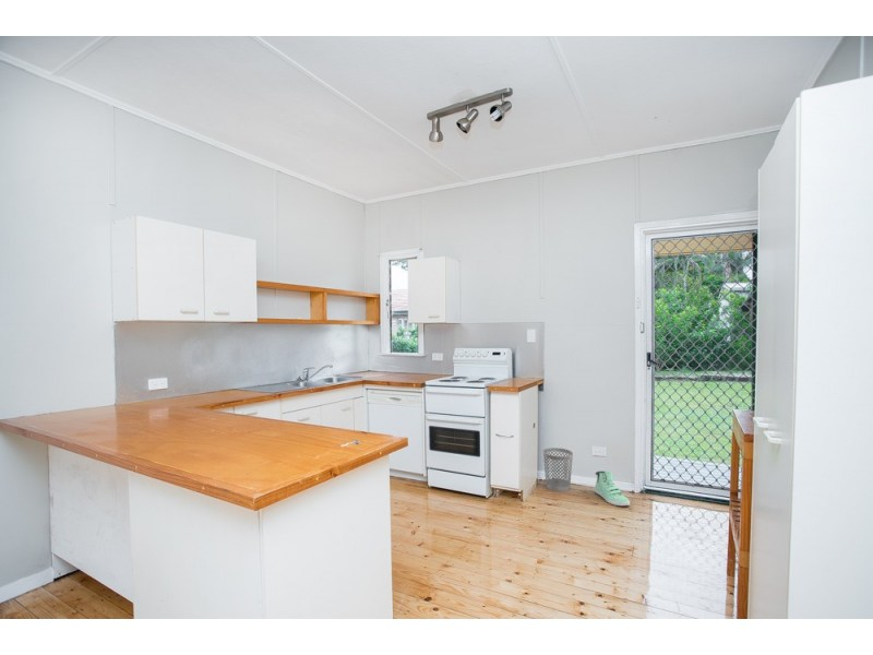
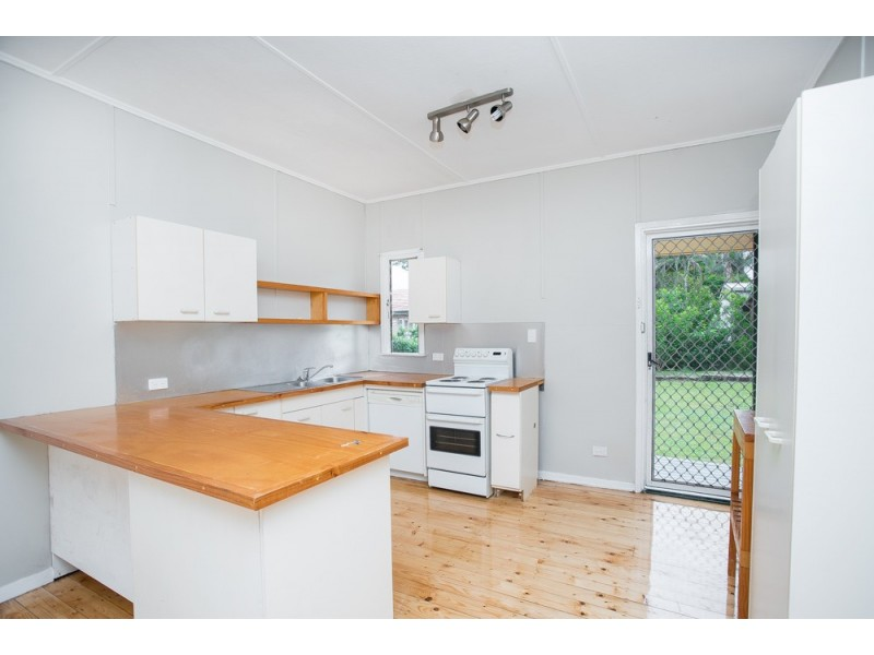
- wastebasket (558, 469)
- sneaker (611, 486)
